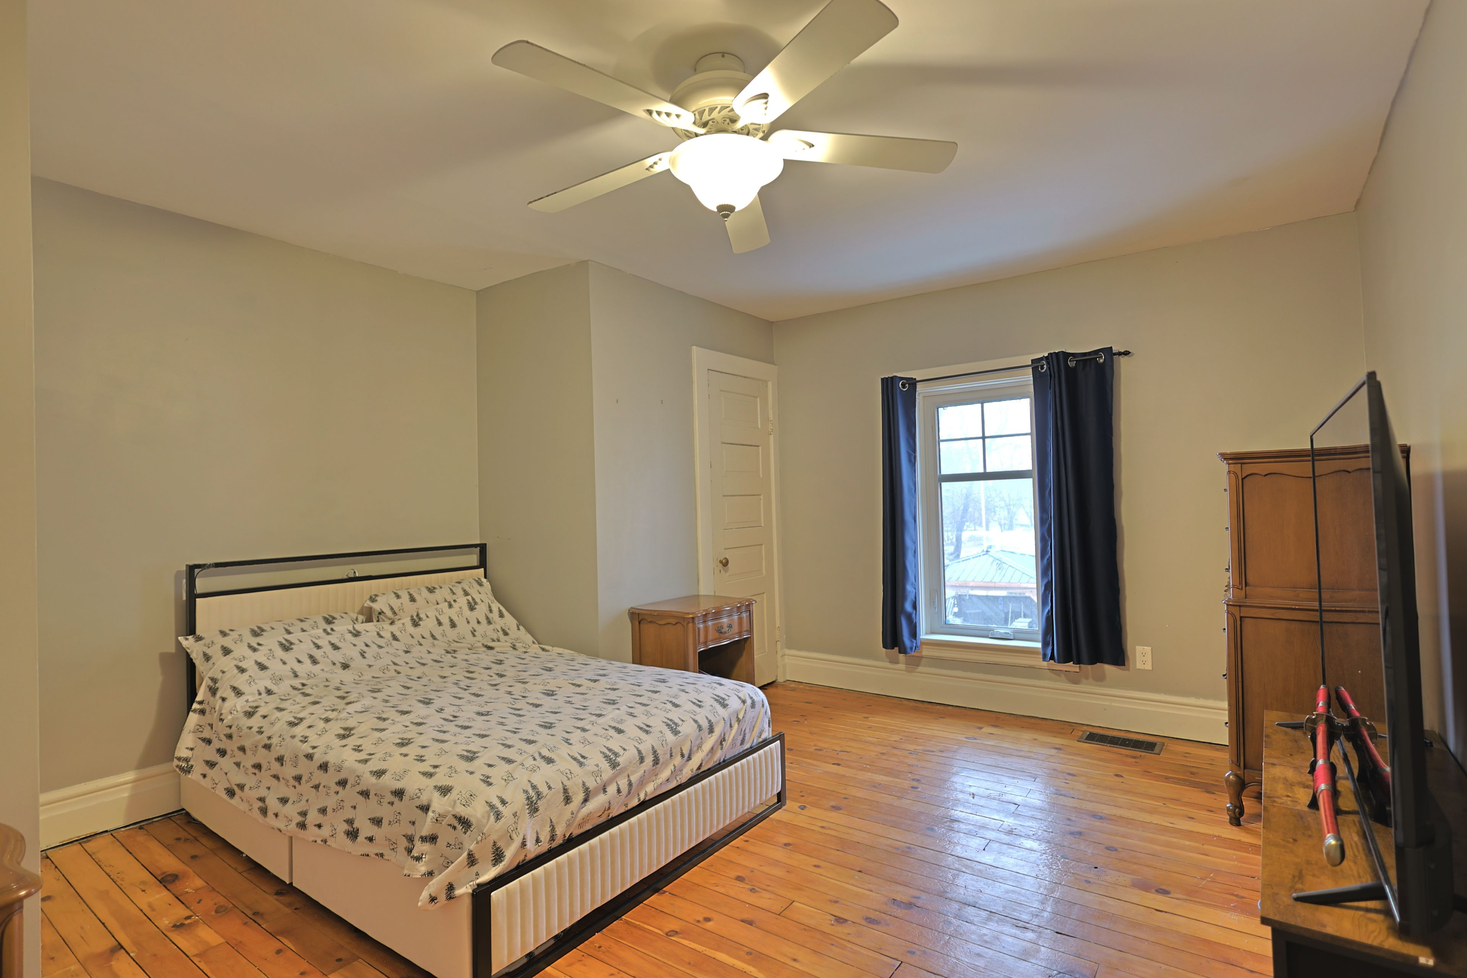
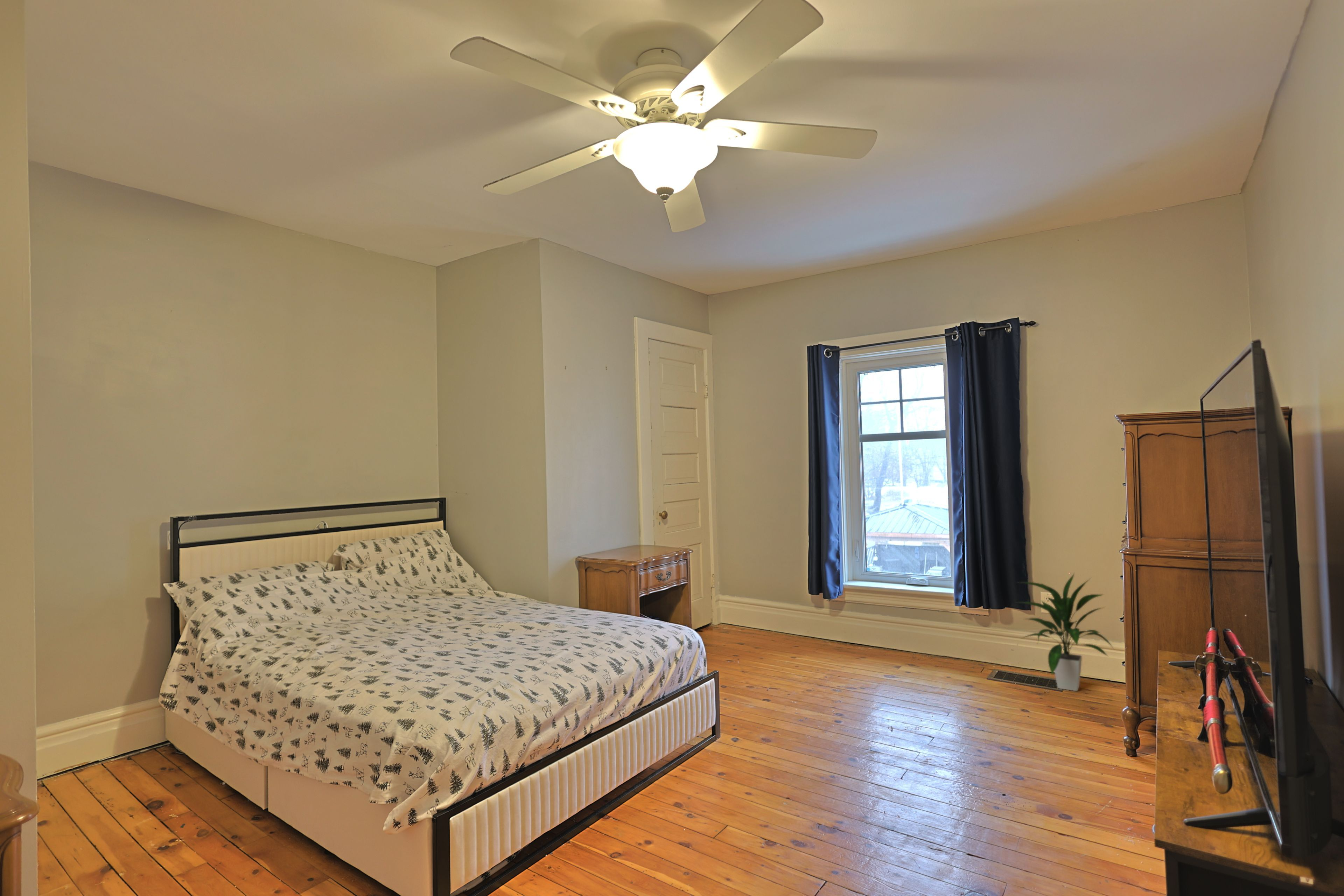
+ indoor plant (1063, 630)
